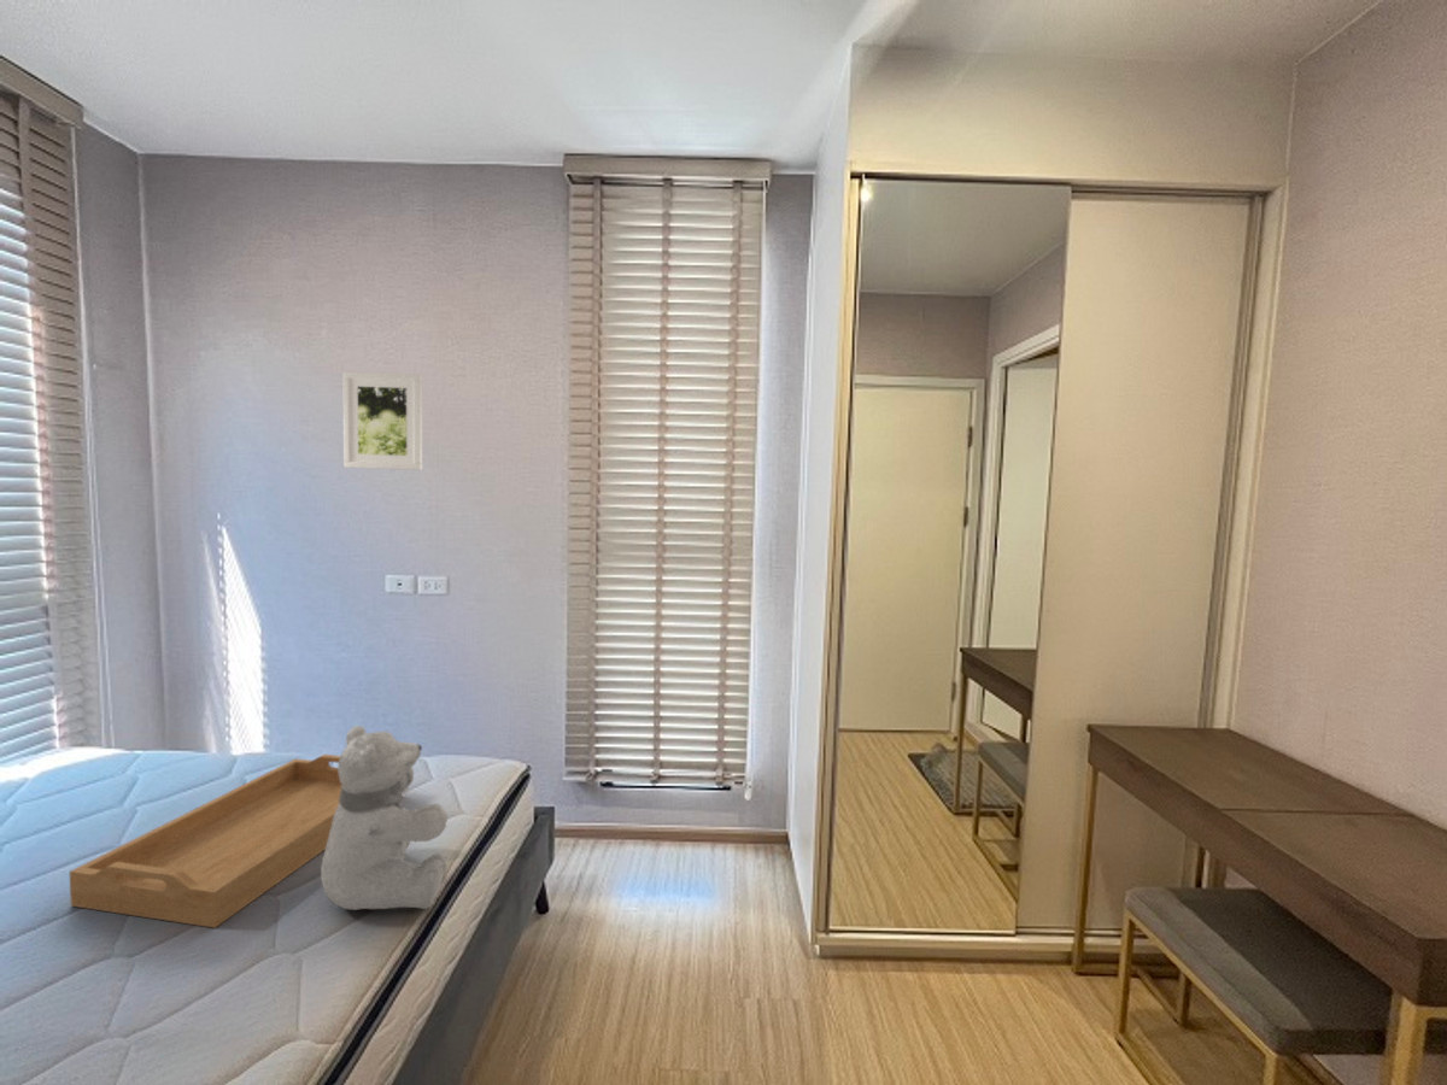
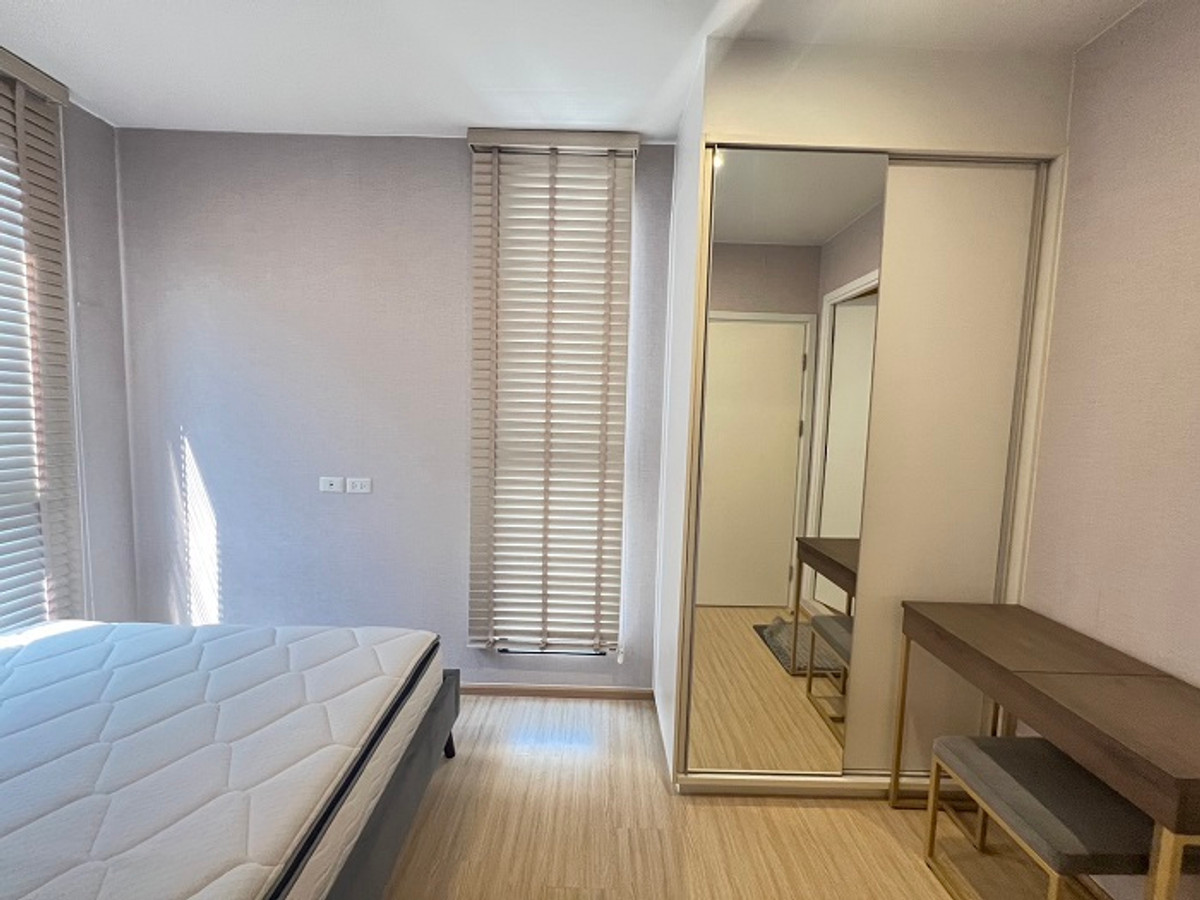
- serving tray (263, 822)
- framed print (382, 421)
- teddy bear (399, 803)
